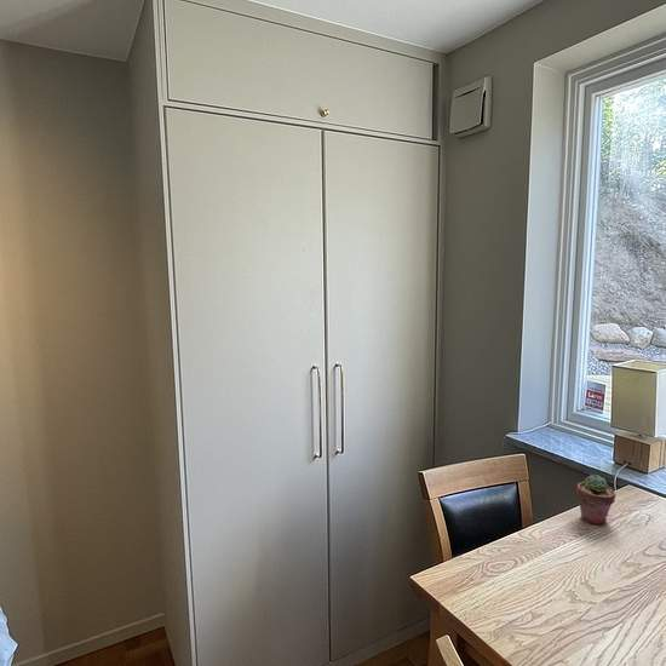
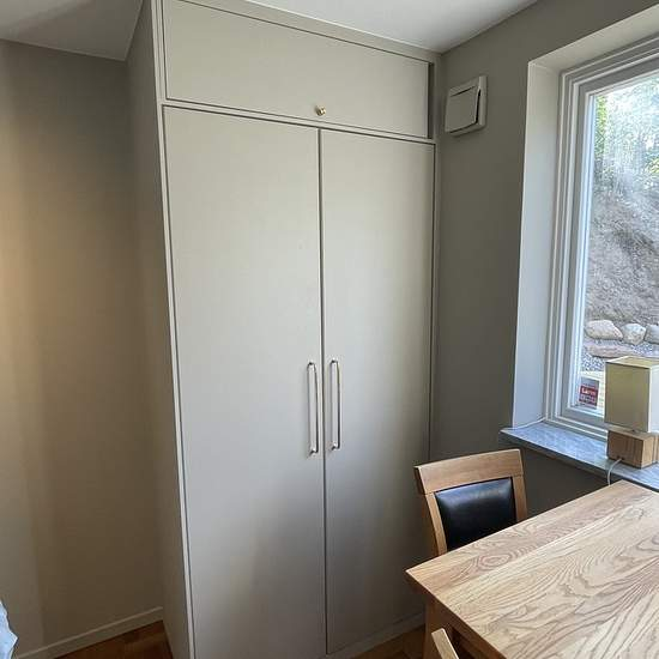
- potted succulent (595, 496)
